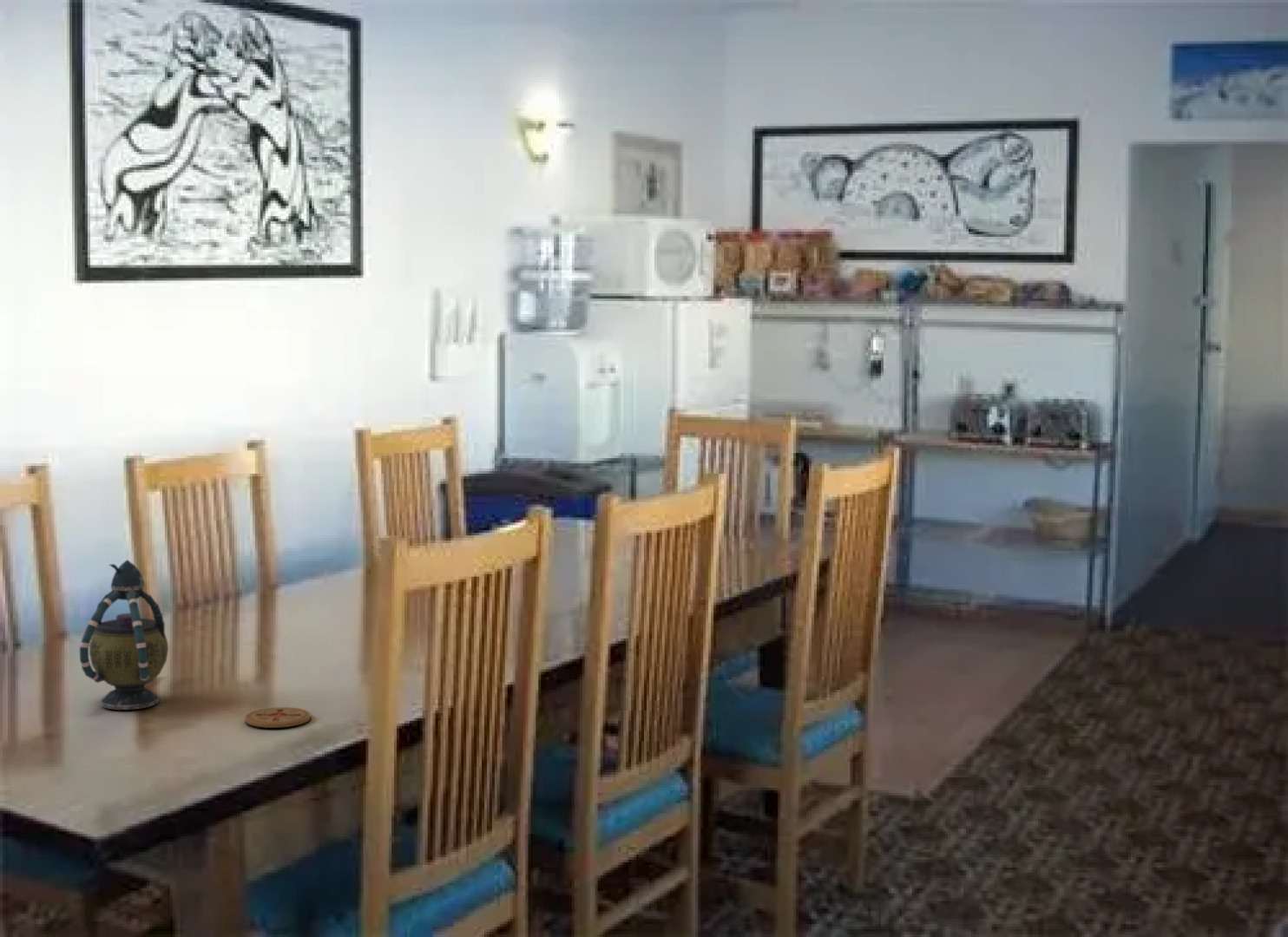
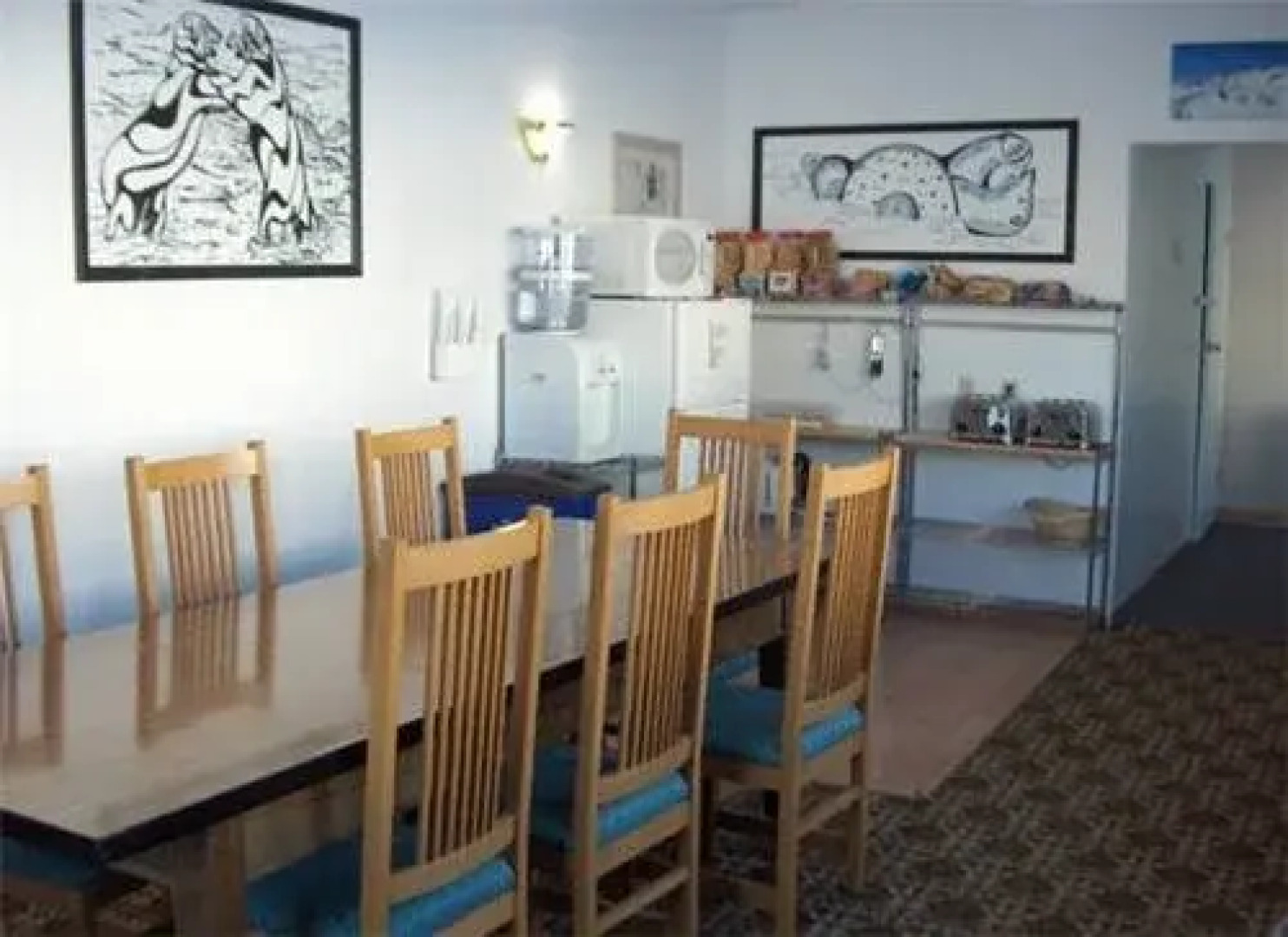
- coaster (278, 717)
- teapot (135, 626)
